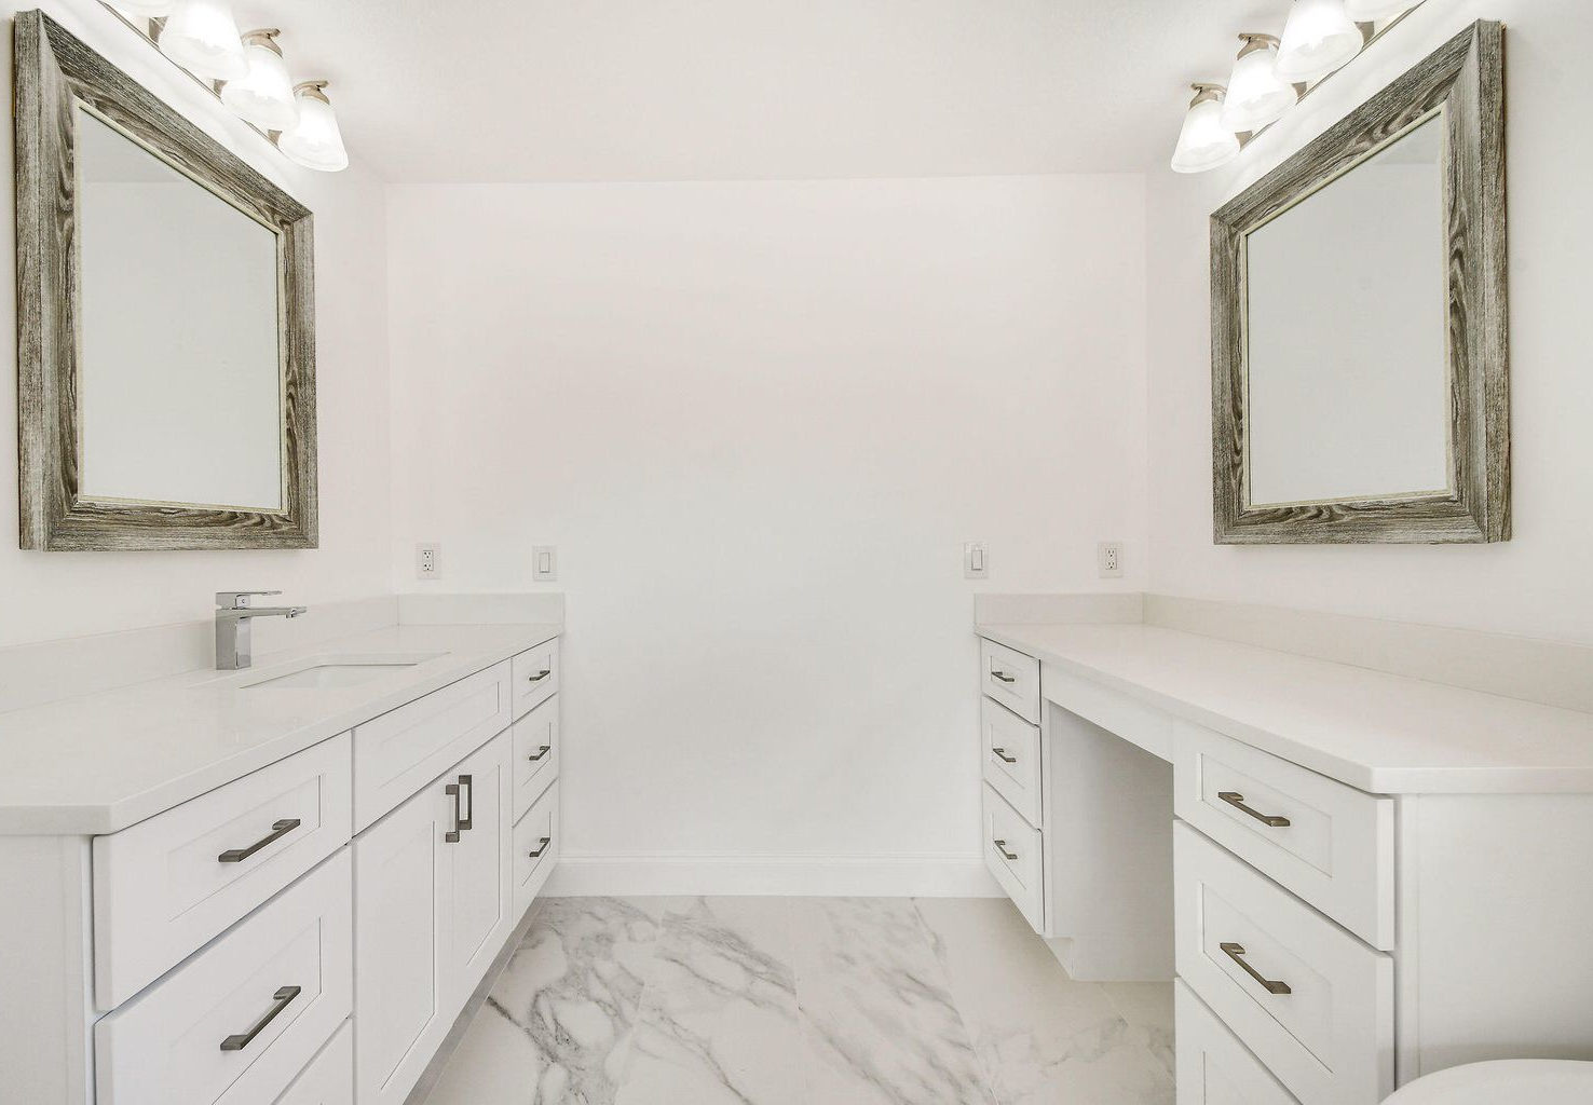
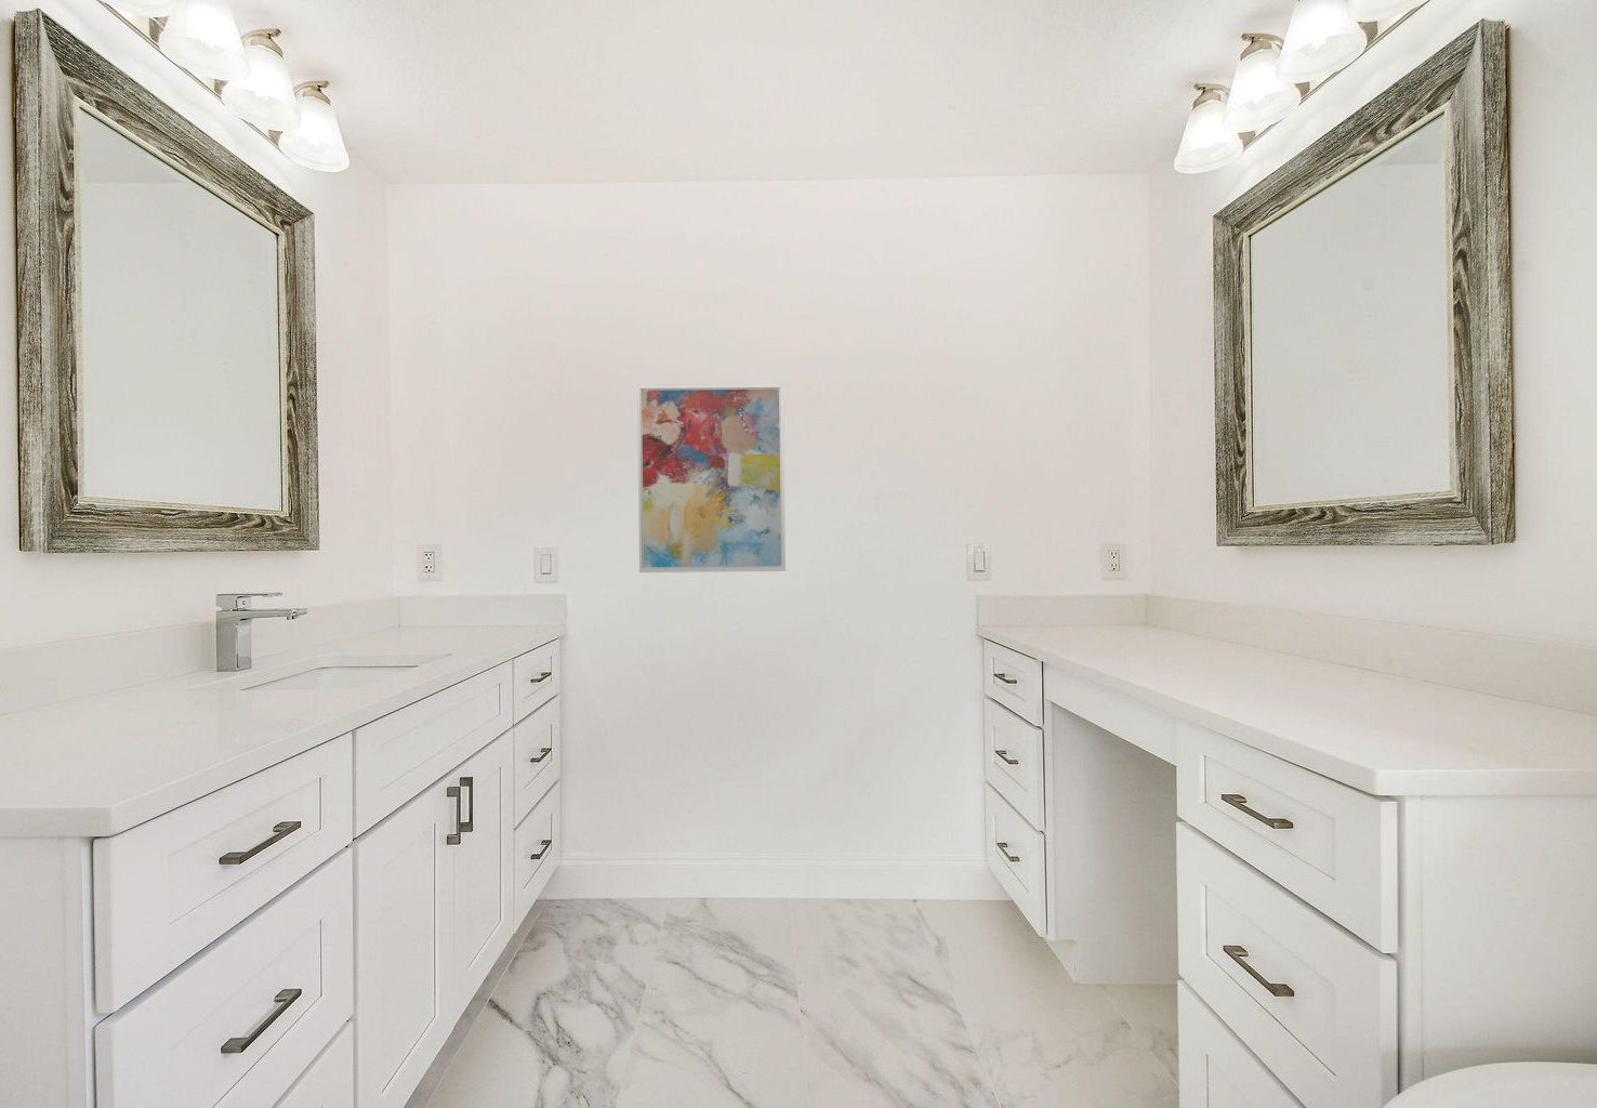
+ wall art (711, 478)
